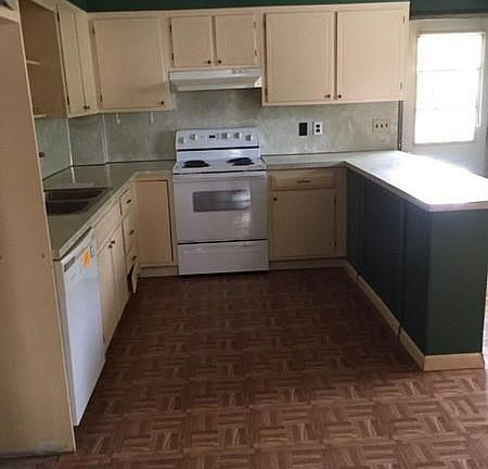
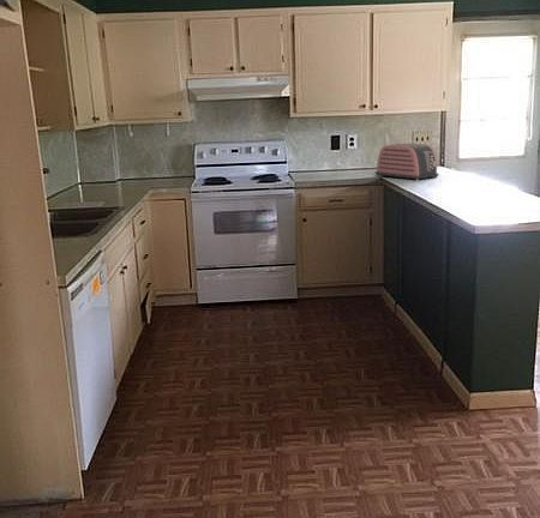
+ toaster (407, 161)
